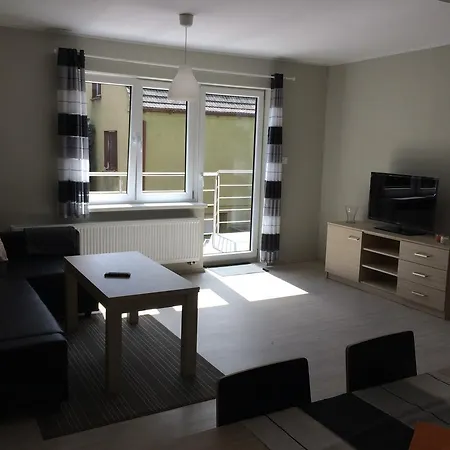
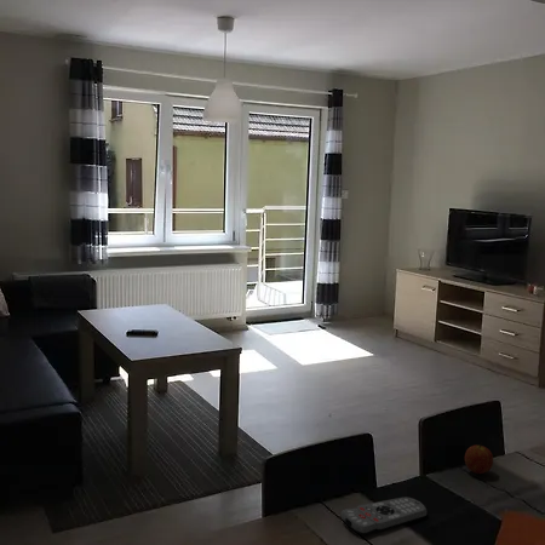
+ remote control (385, 514)
+ fruit (478, 457)
